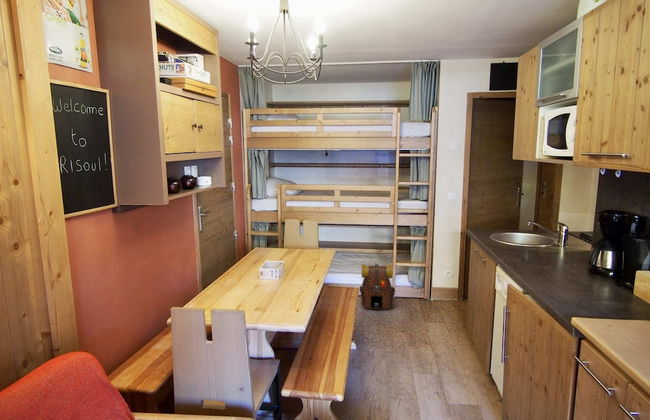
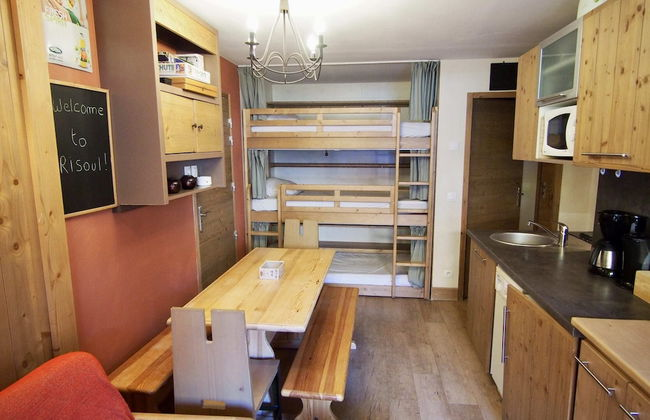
- backpack (376, 283)
